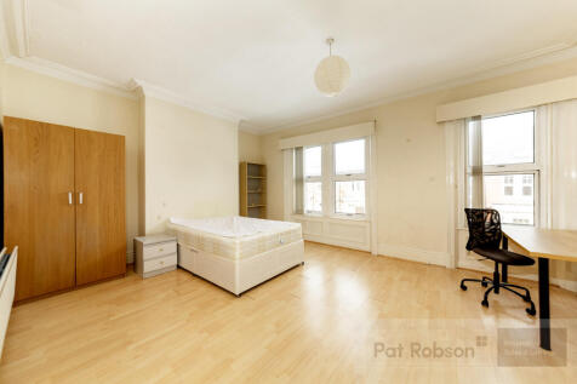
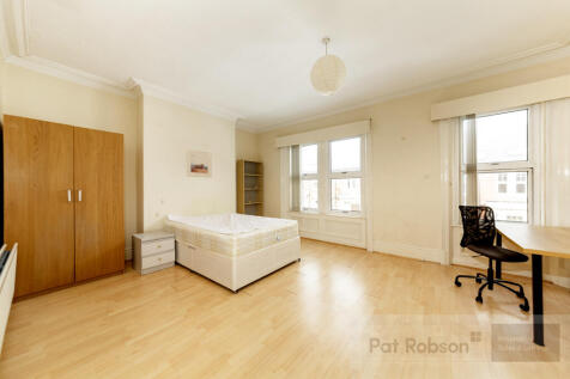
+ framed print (199, 164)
